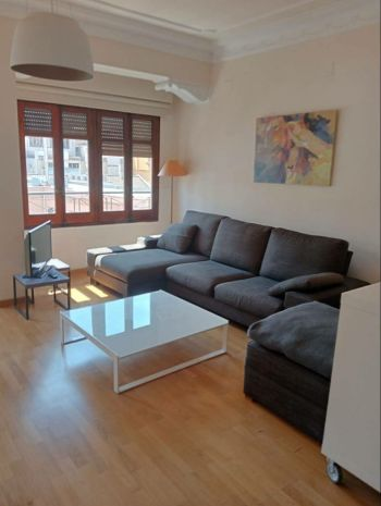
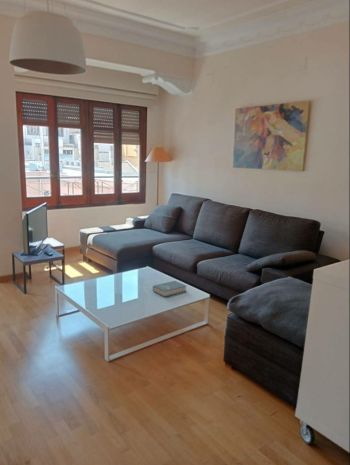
+ book (169, 288)
